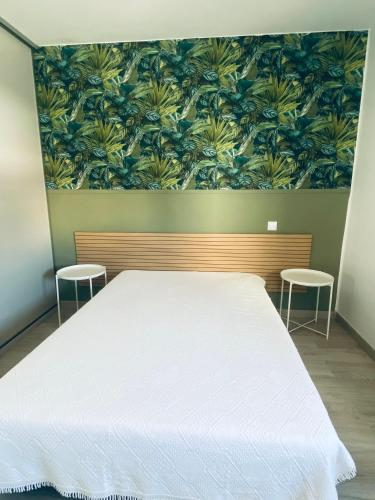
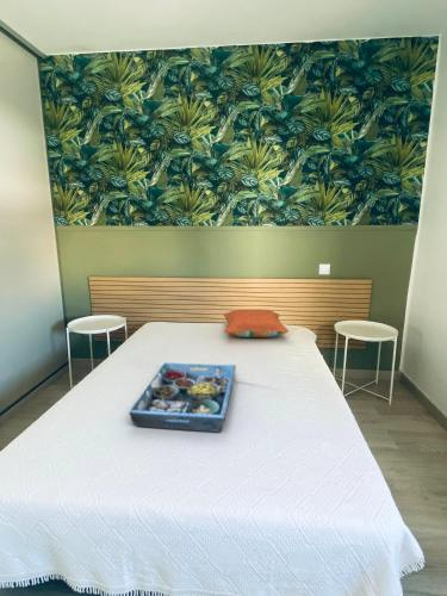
+ pillow (253, 322)
+ serving tray (190, 391)
